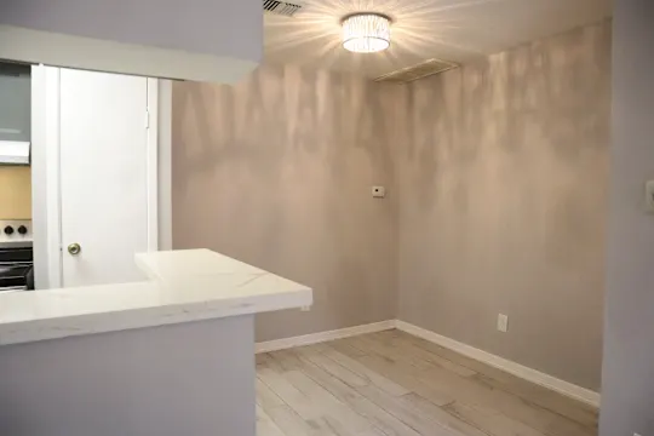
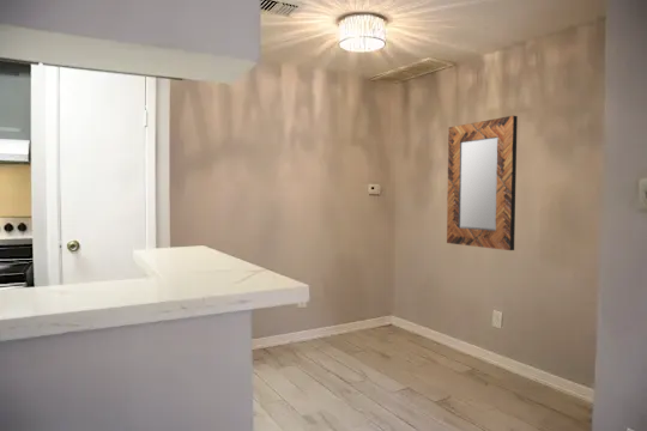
+ home mirror (478, 184)
